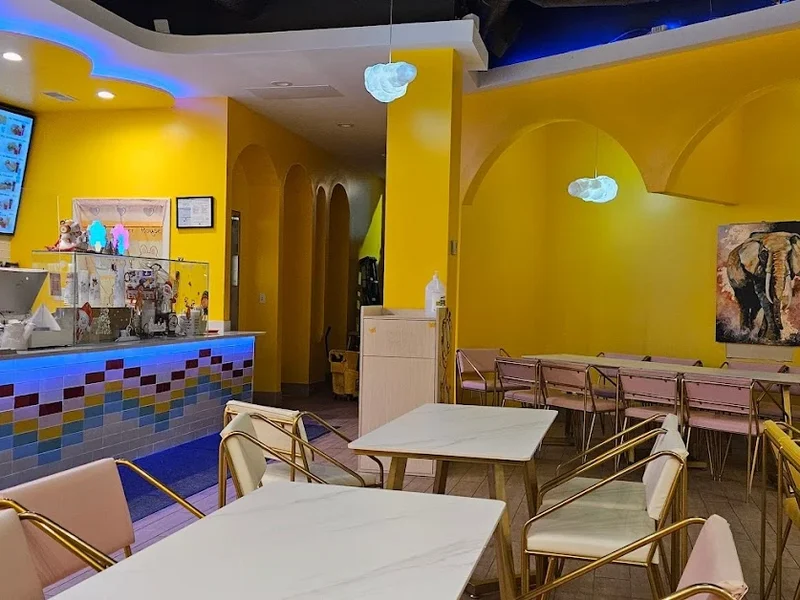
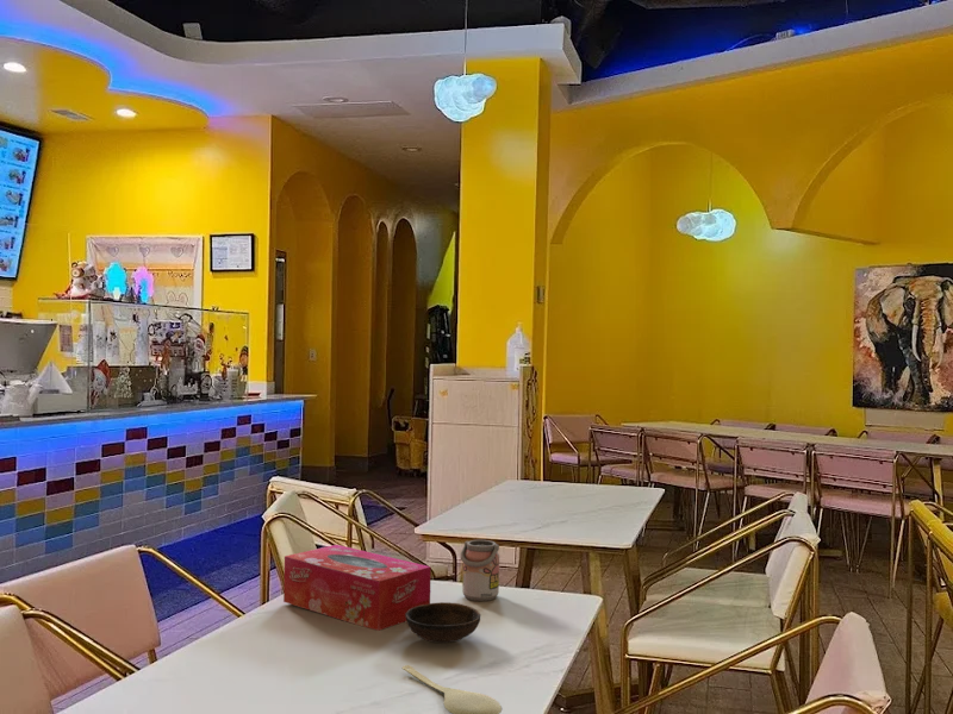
+ beverage can (480, 570)
+ spoon (444, 688)
+ tissue box (355, 584)
+ bowl (442, 626)
